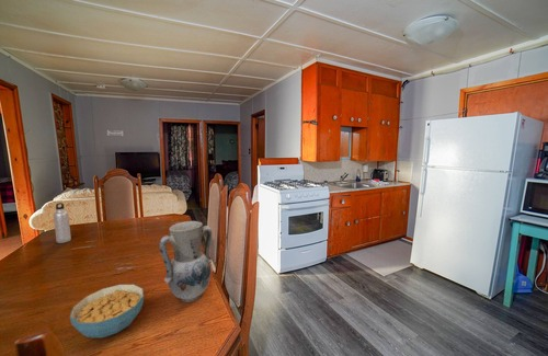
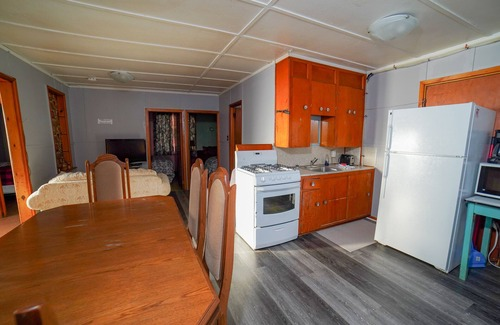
- vase (187, 261)
- cereal bowl (111, 314)
- water bottle (61, 222)
